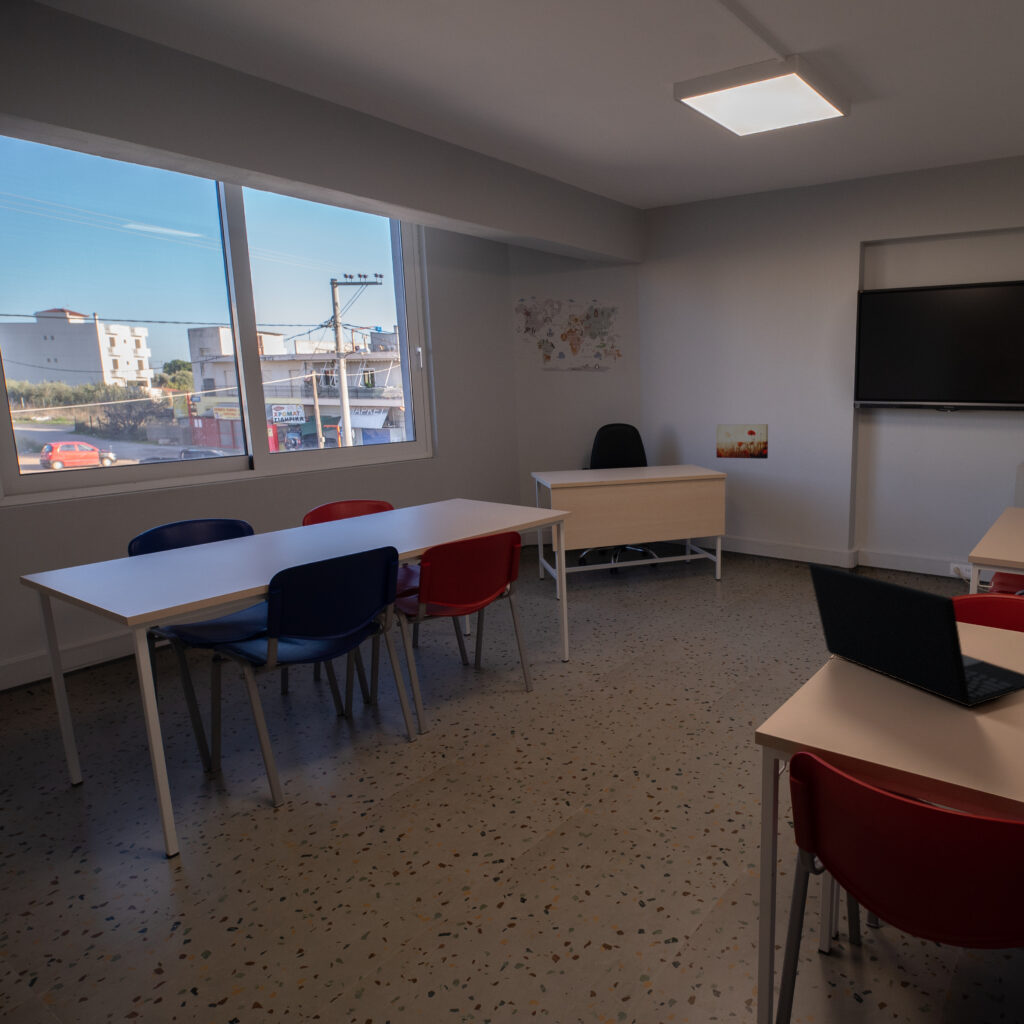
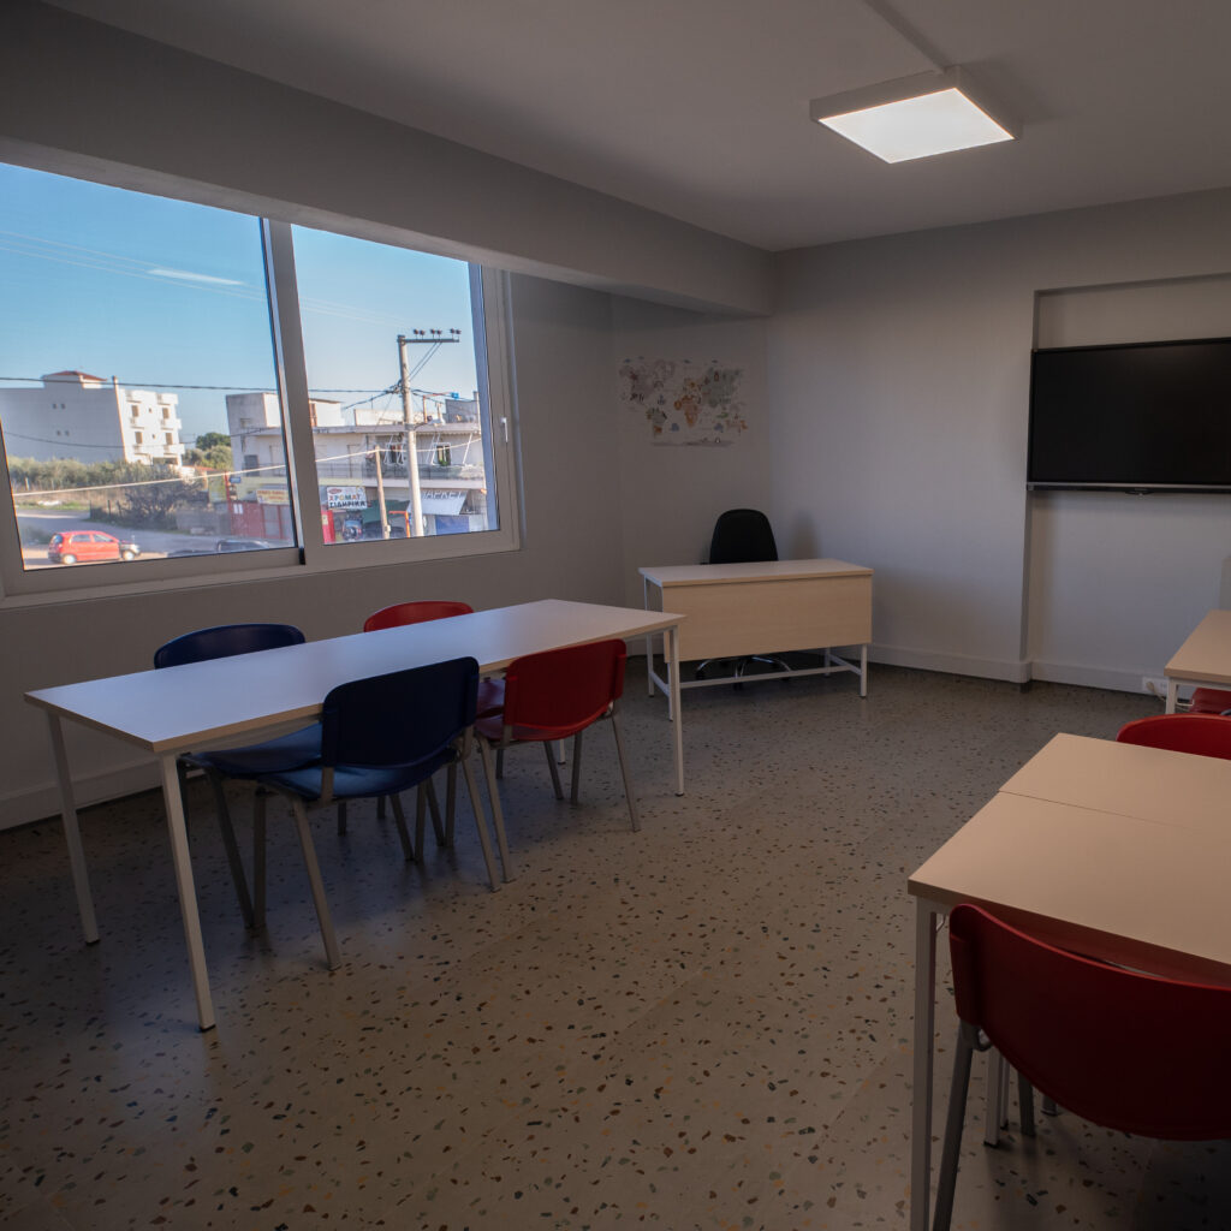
- wall art (741, 441)
- laptop (919, 621)
